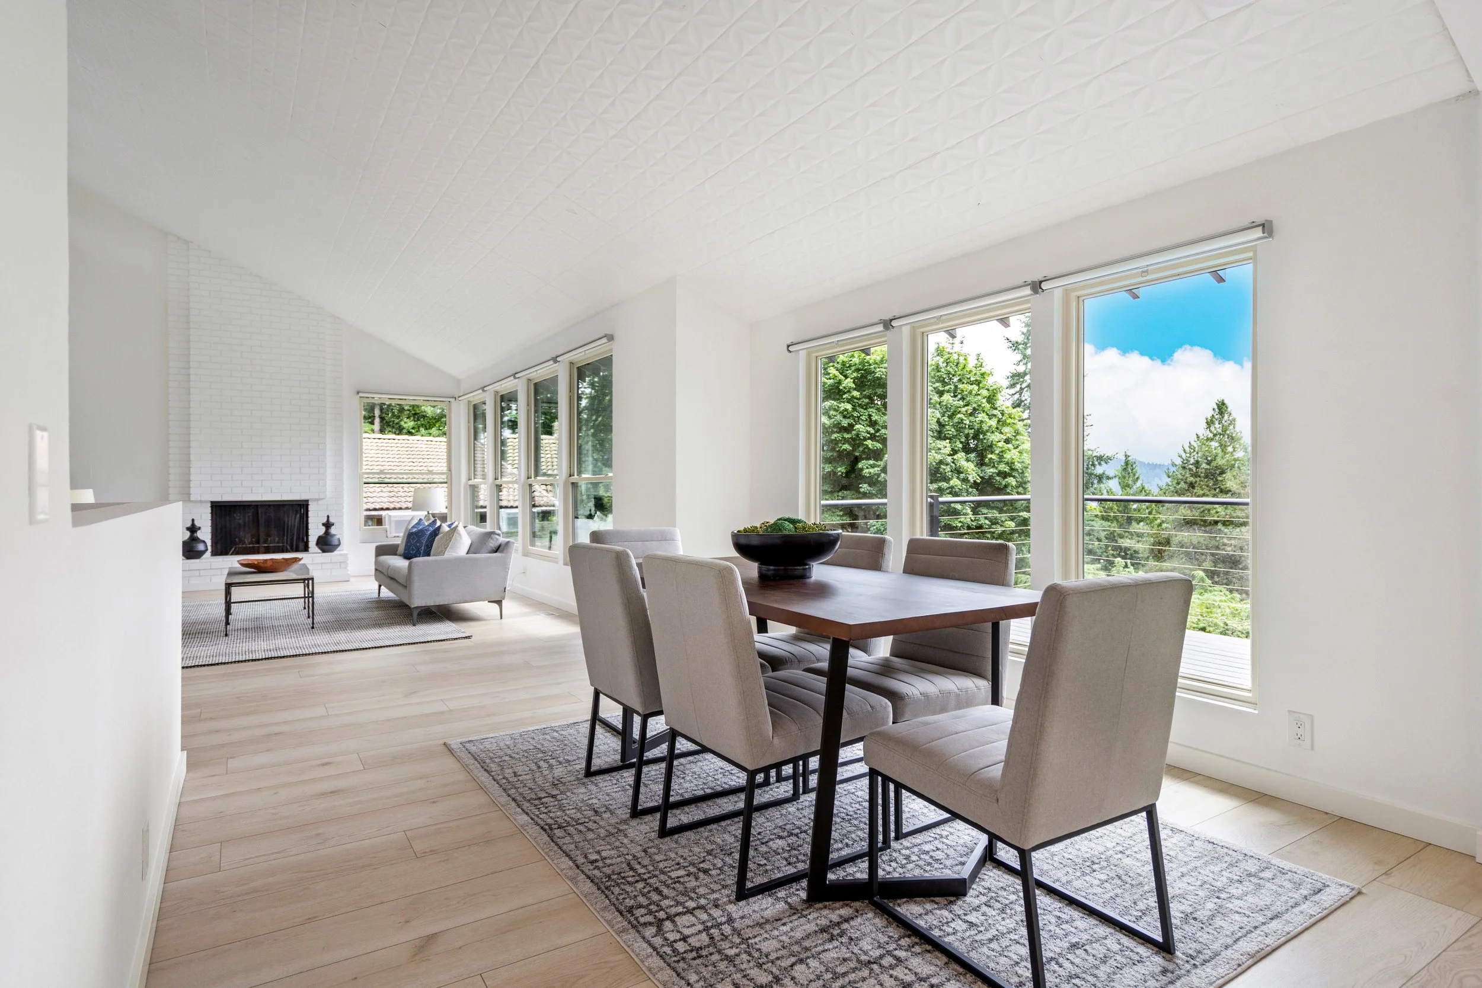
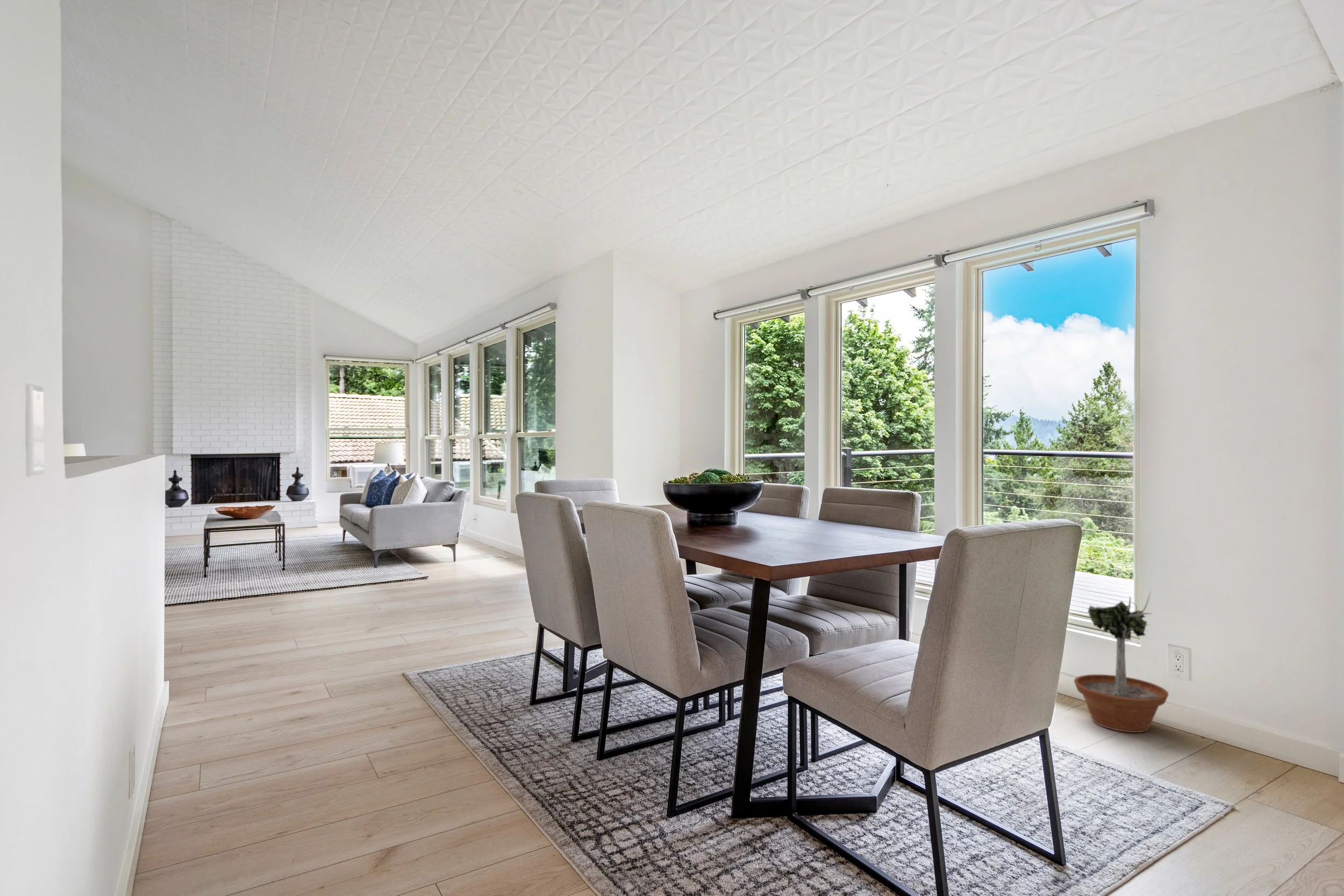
+ potted tree (1120, 657)
